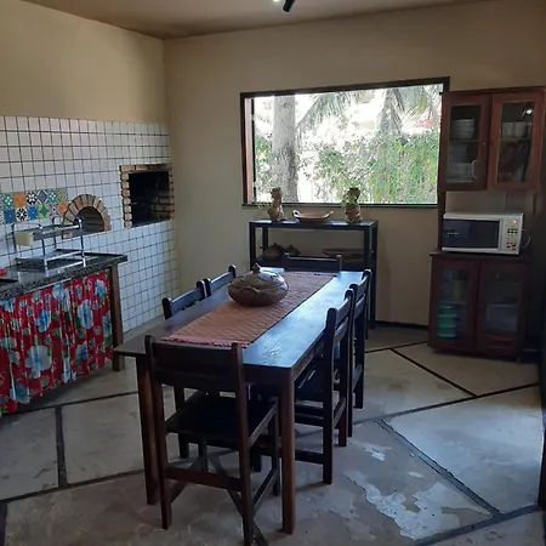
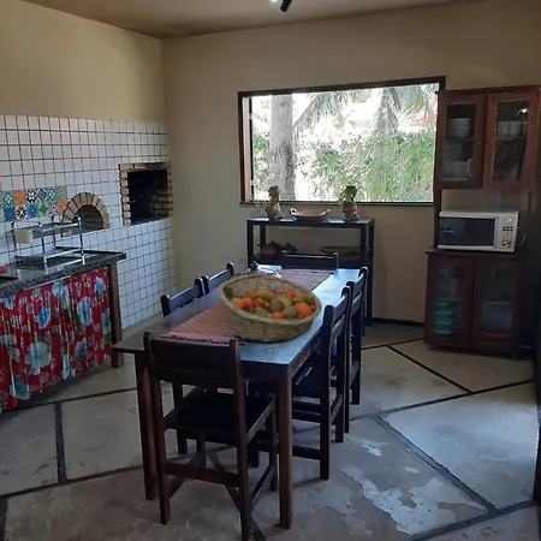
+ fruit basket (270, 305)
